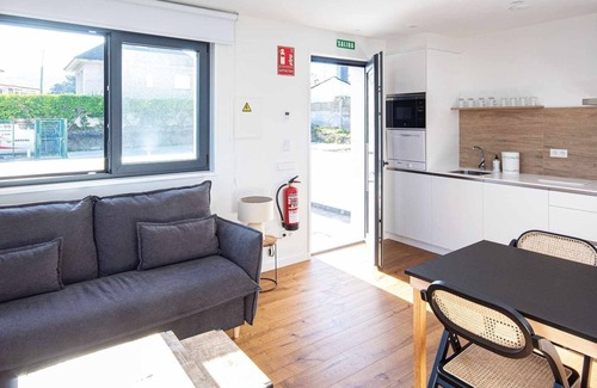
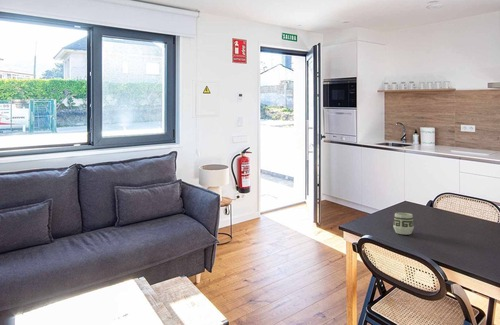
+ cup (403, 223)
